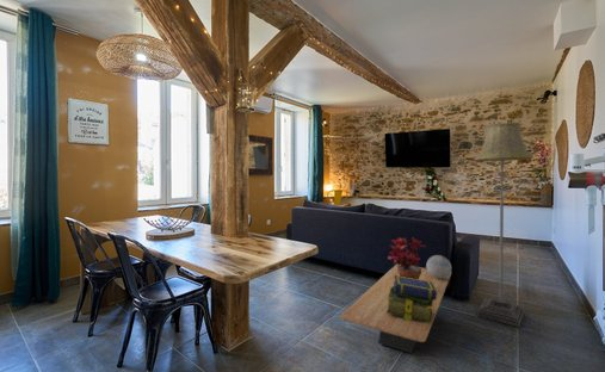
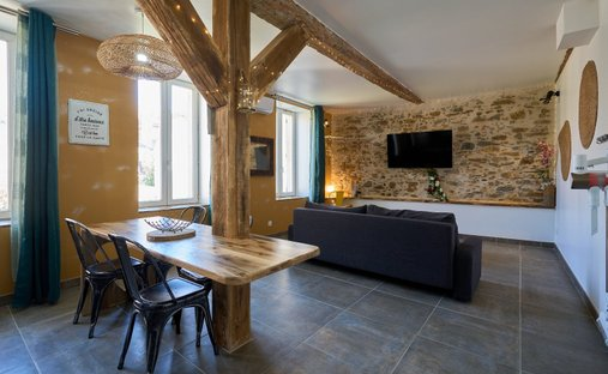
- potted plant (406, 264)
- decorative sphere (438, 266)
- stack of books (412, 296)
- coffee table (403, 317)
- floor lamp (501, 221)
